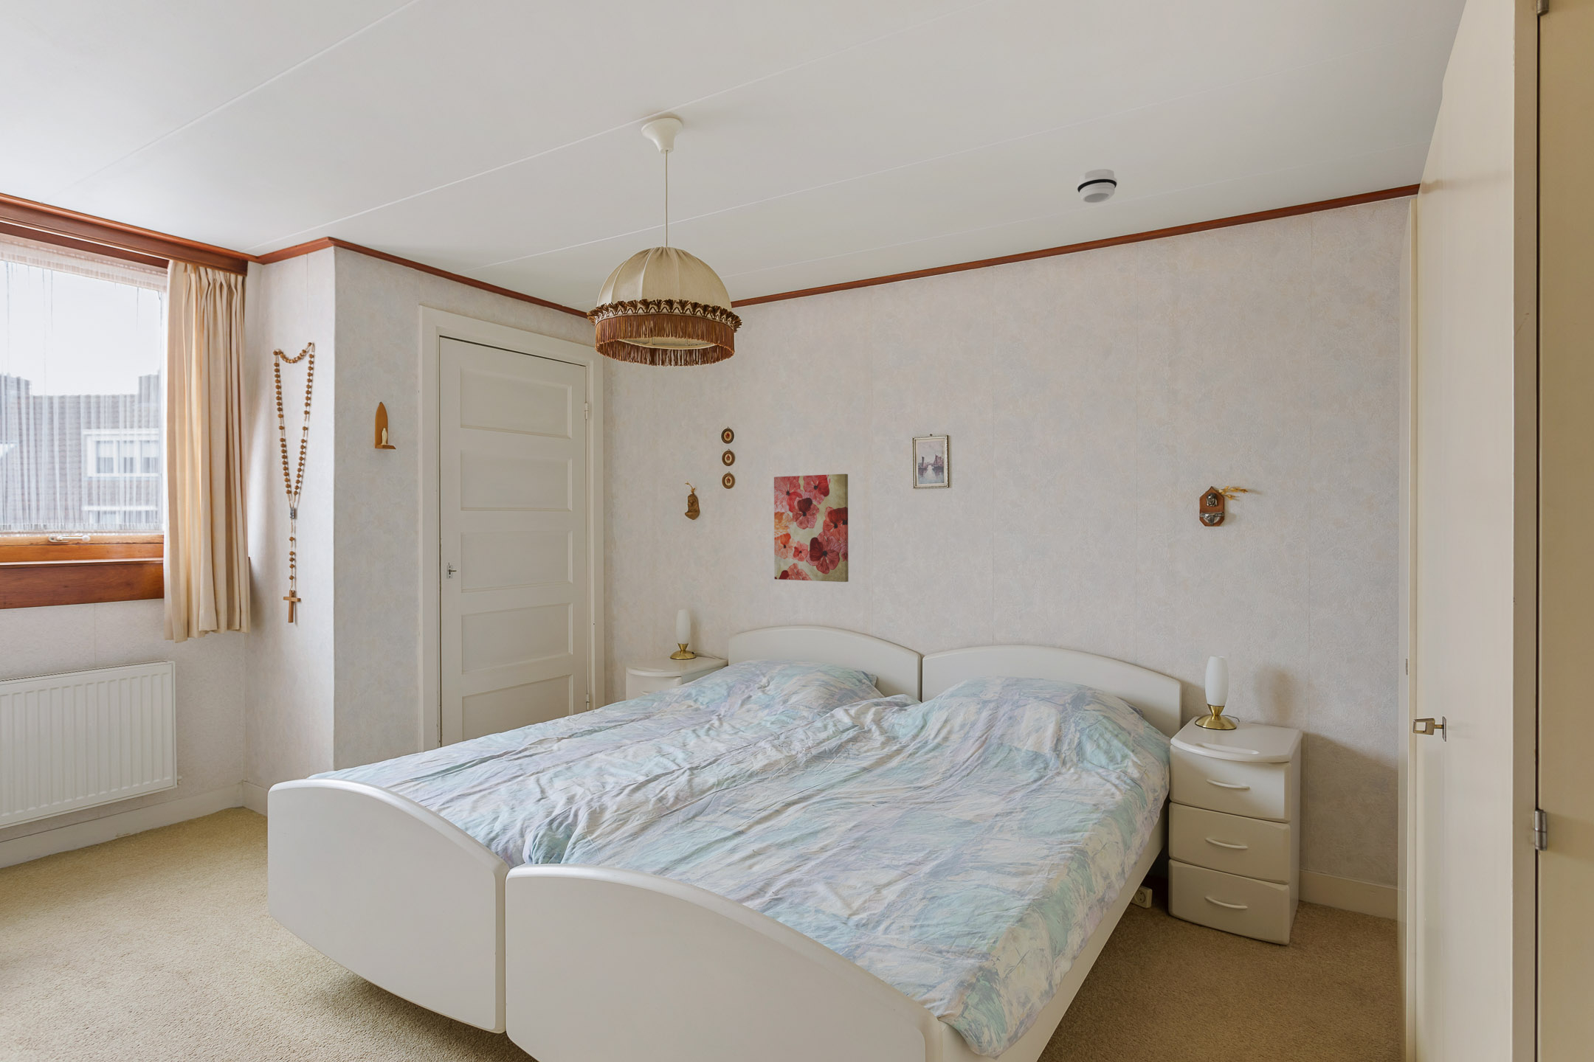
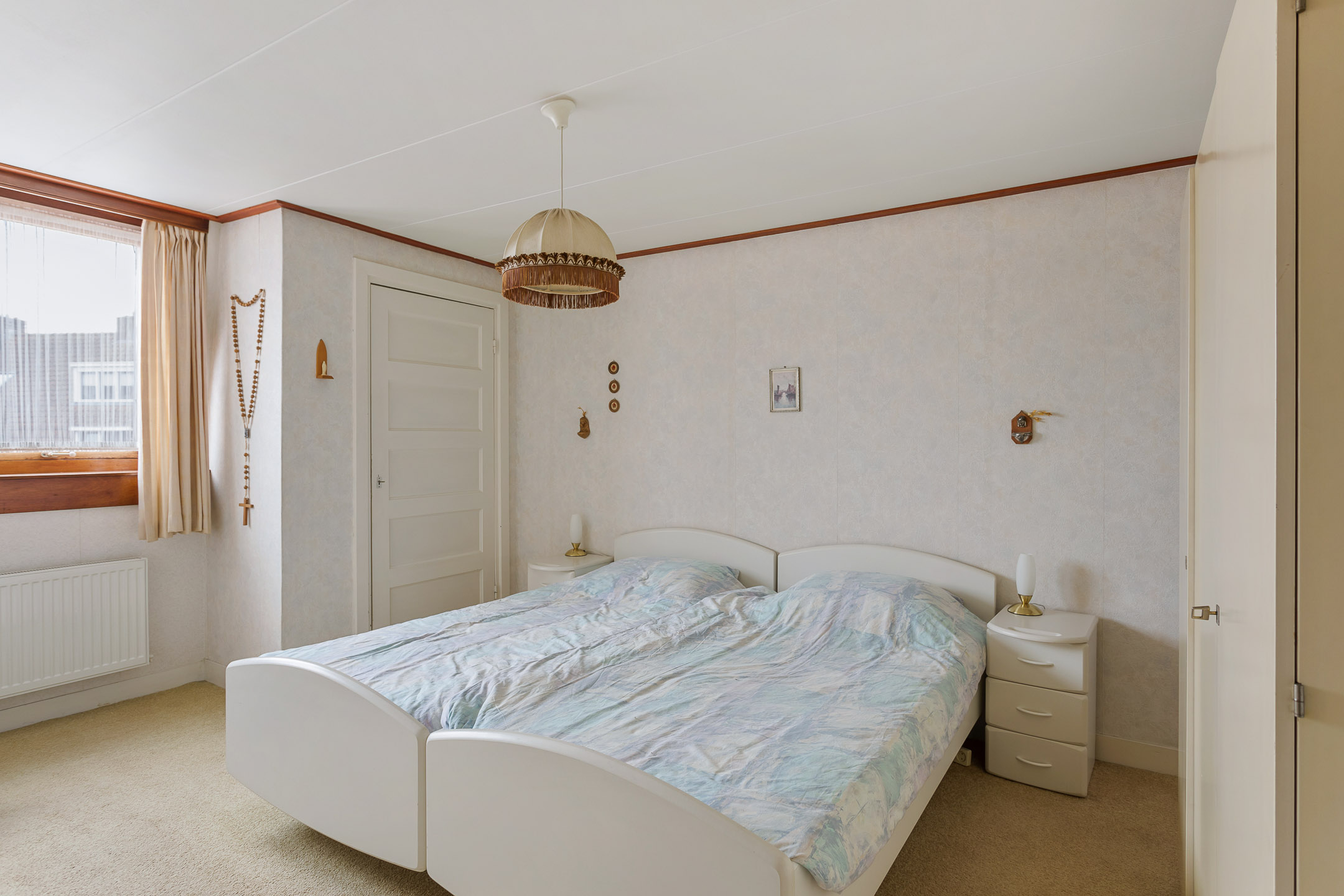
- smoke detector (1097, 186)
- wall art (810, 527)
